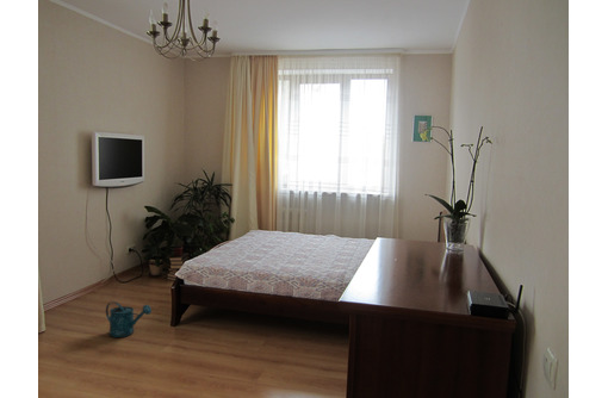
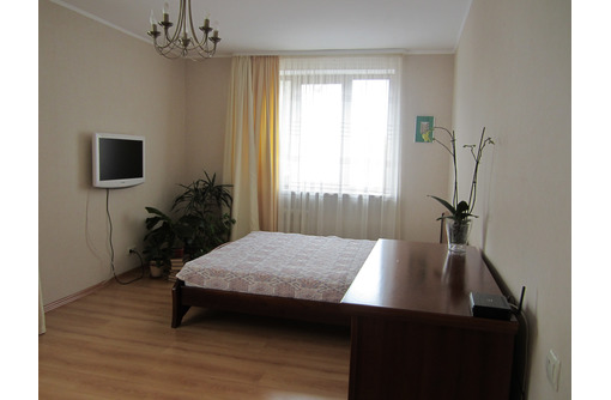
- watering can (128, 318)
